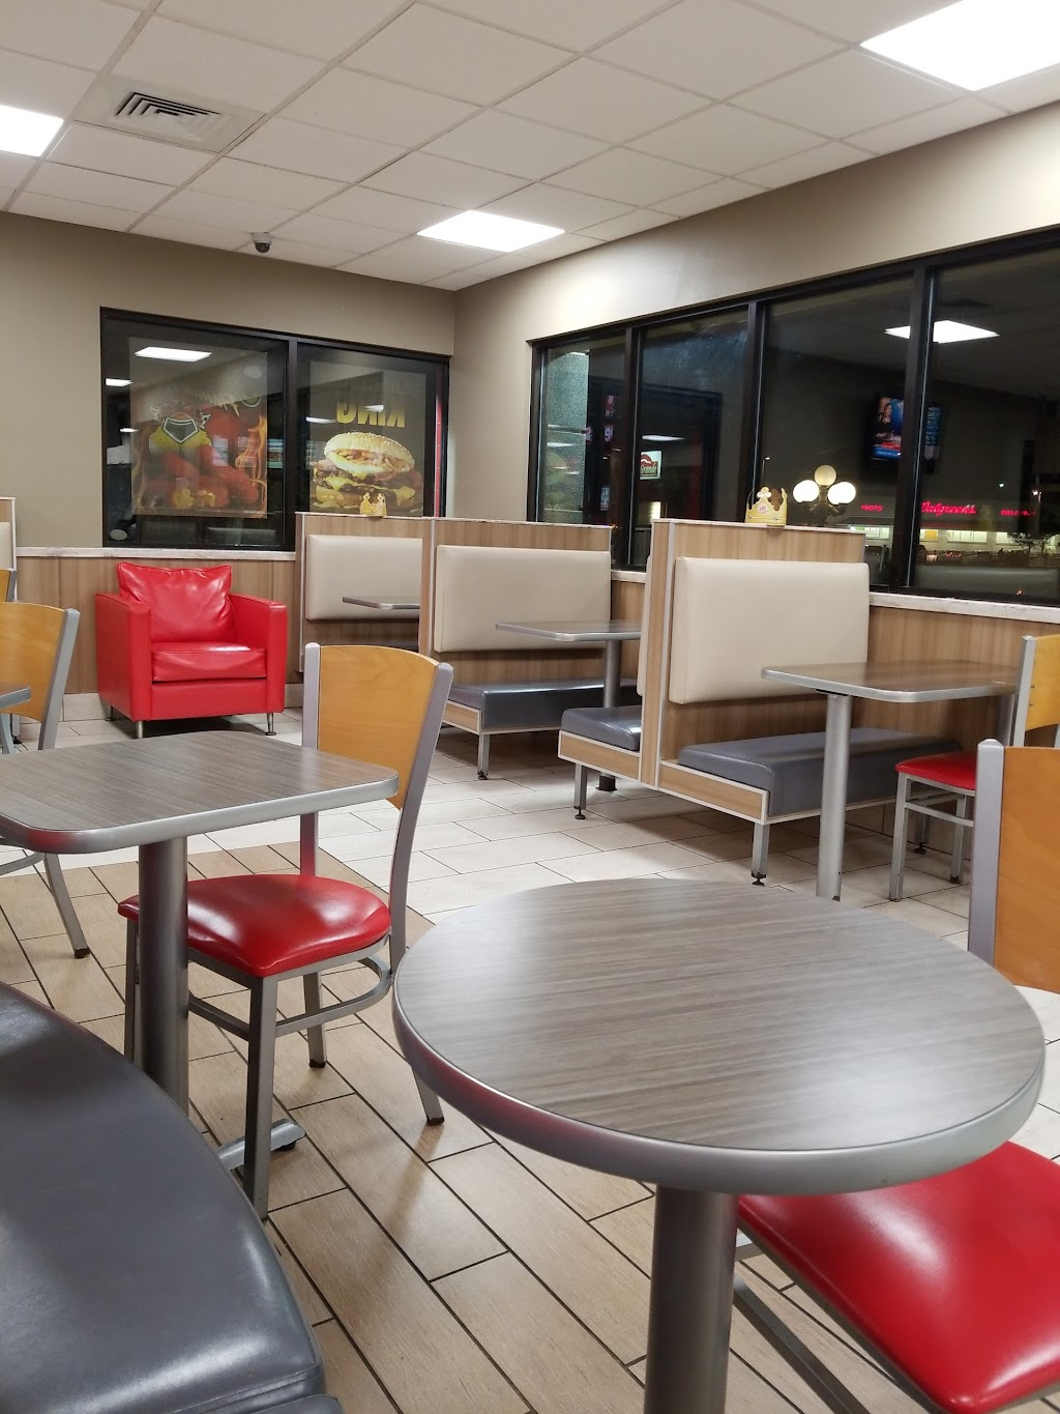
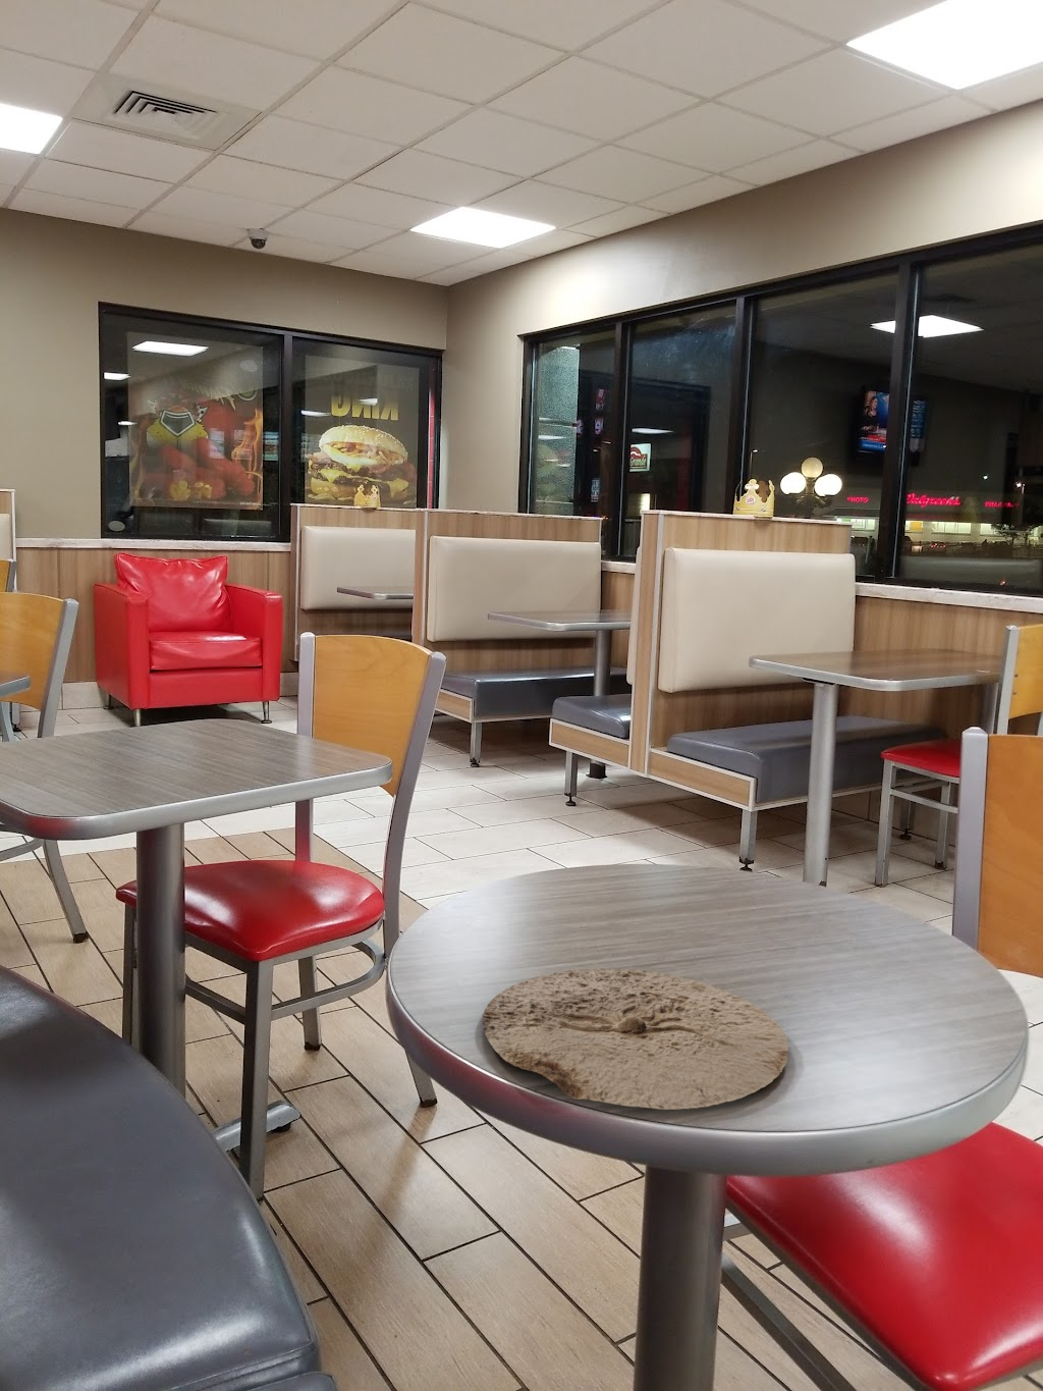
+ plate (633, 1023)
